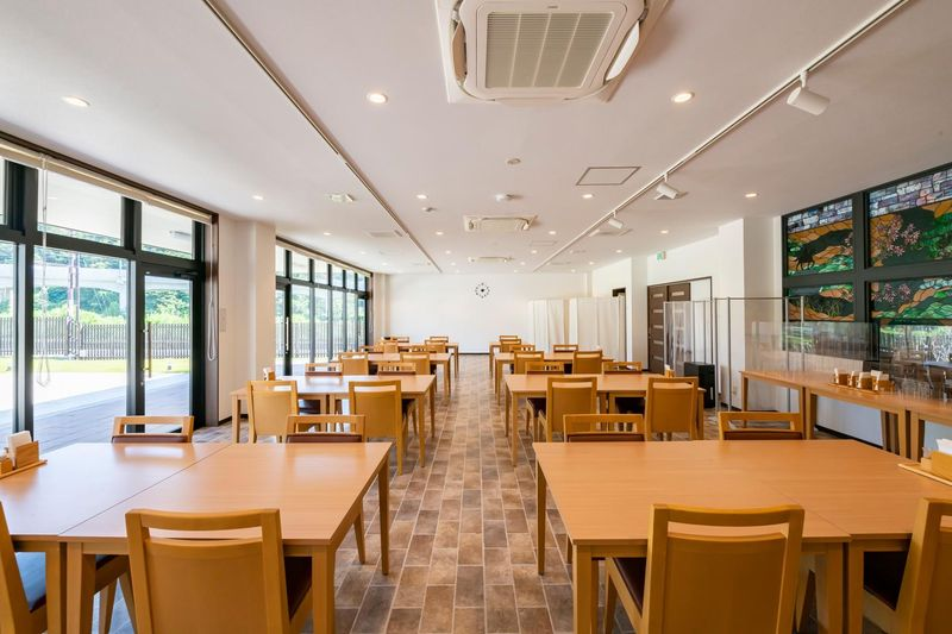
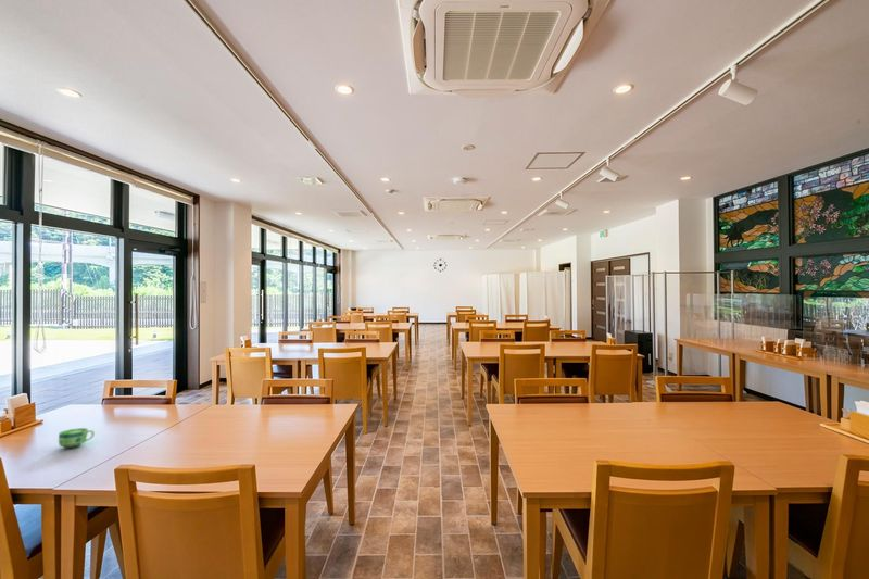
+ cup (77, 437)
